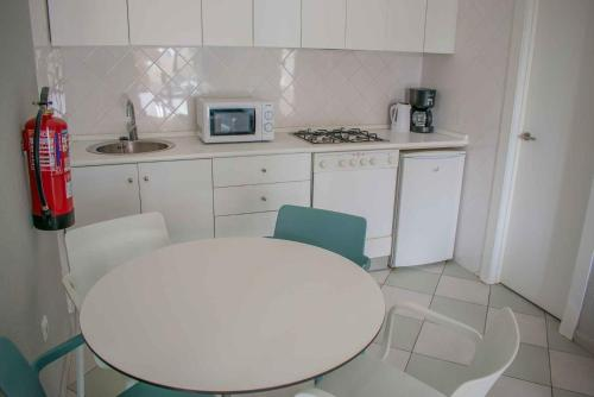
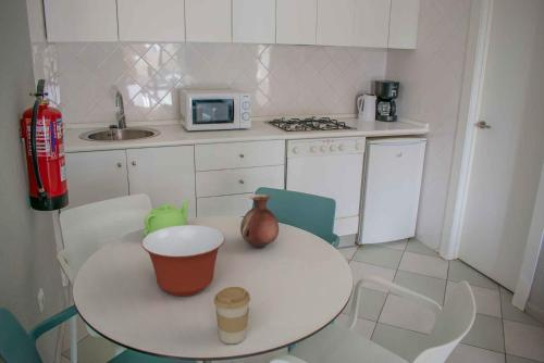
+ teapot (168, 220)
+ mixing bowl (184, 262)
+ coffee cup (232, 313)
+ vase (259, 222)
